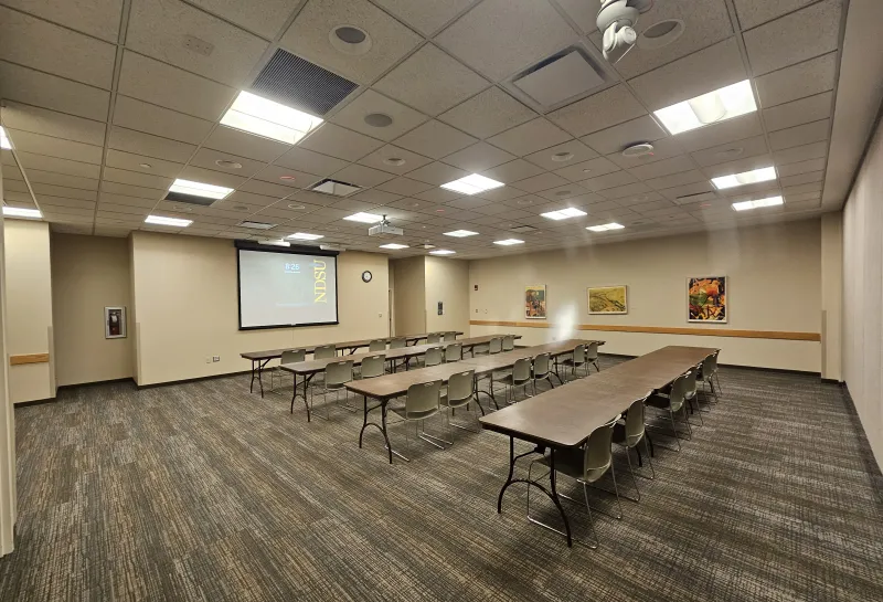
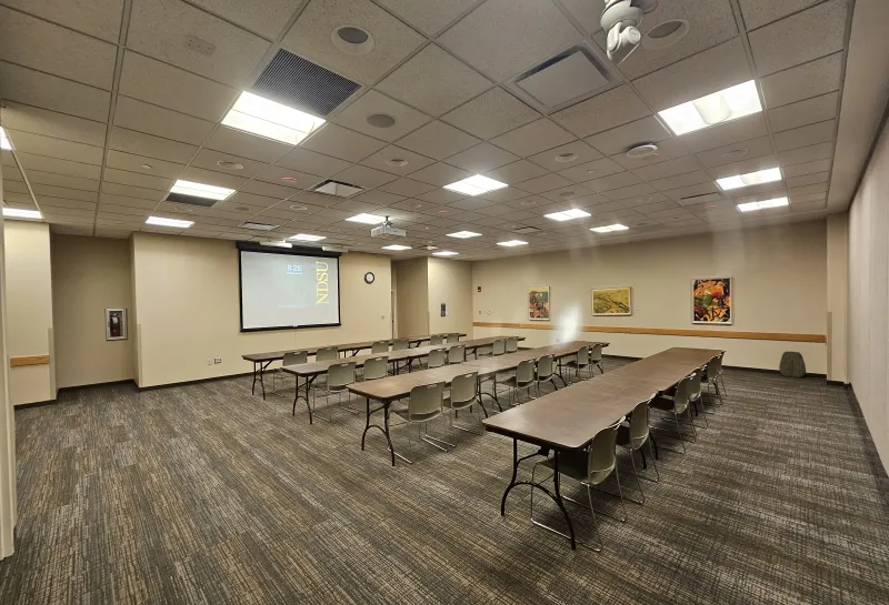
+ backpack (792, 363)
